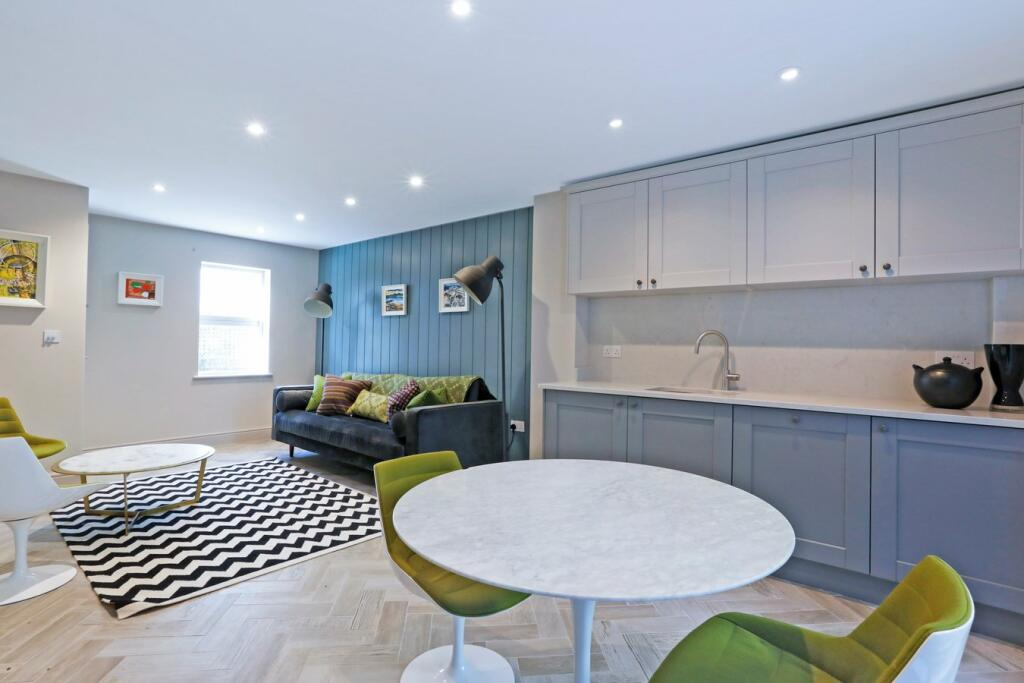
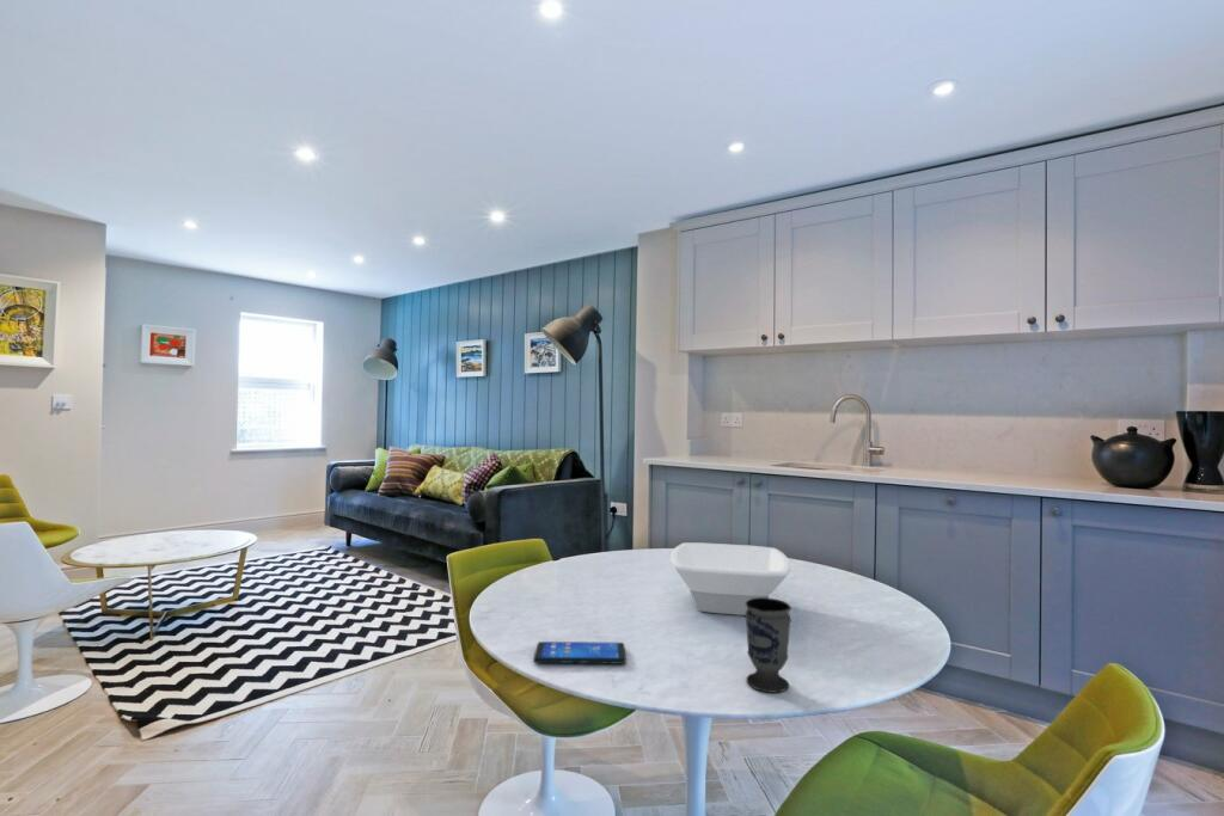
+ cup (766, 643)
+ bowl (728, 579)
+ smartphone (580, 652)
